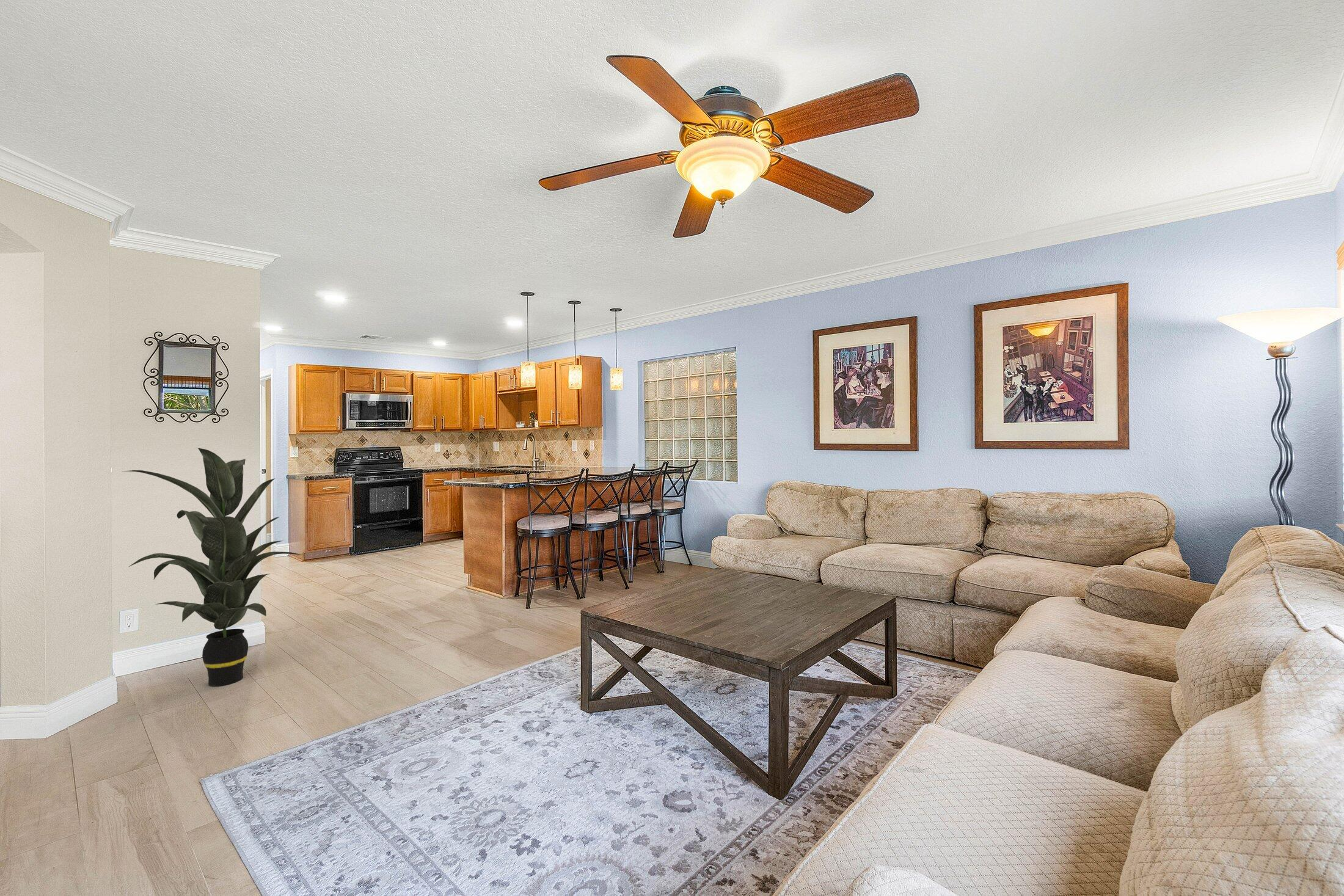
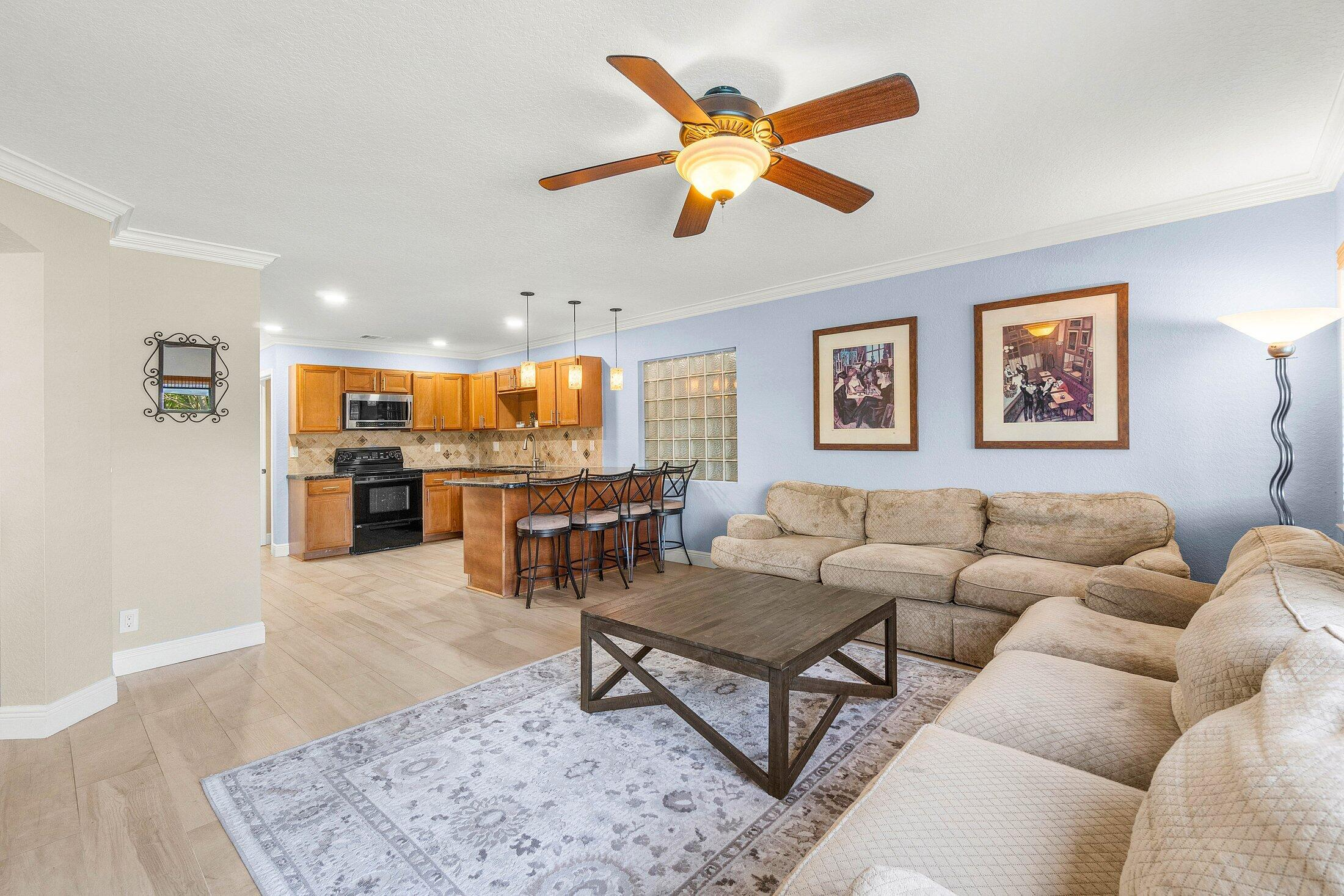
- indoor plant (213, 566)
